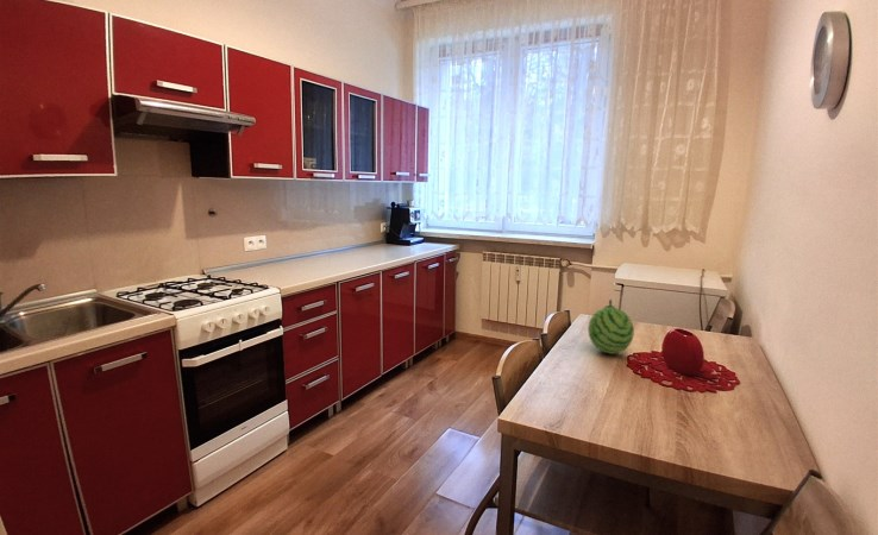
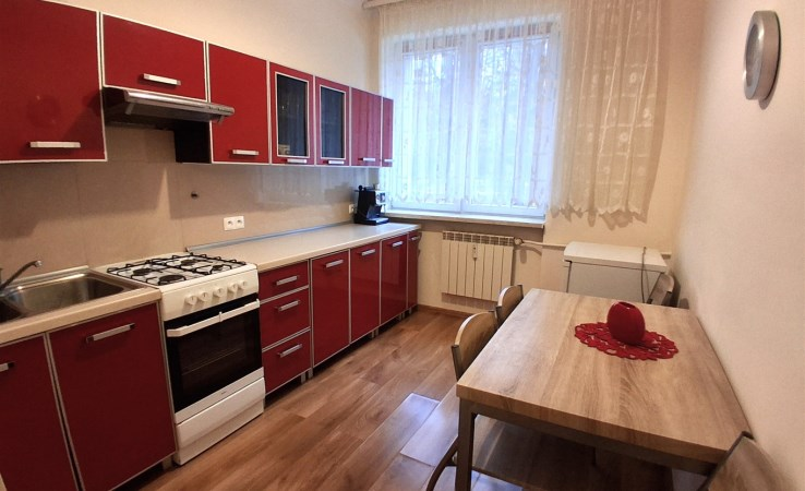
- fruit (610, 327)
